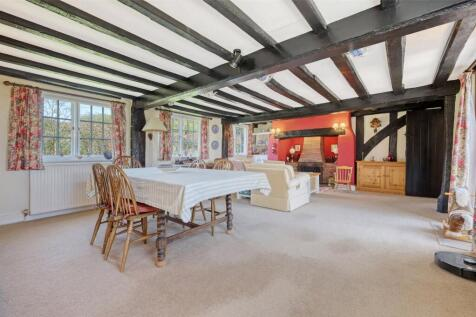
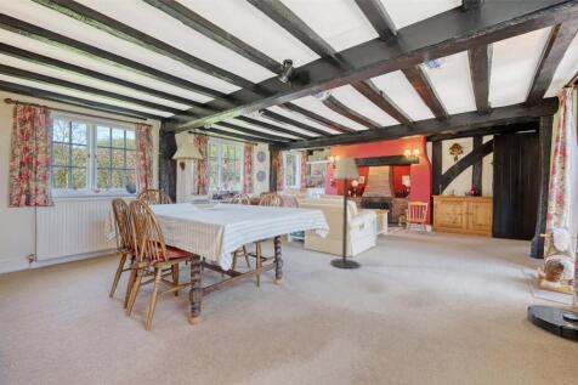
+ floor lamp (345, 210)
